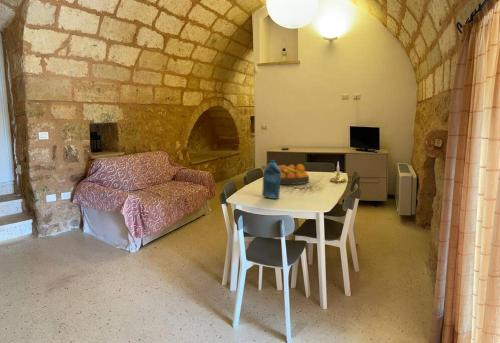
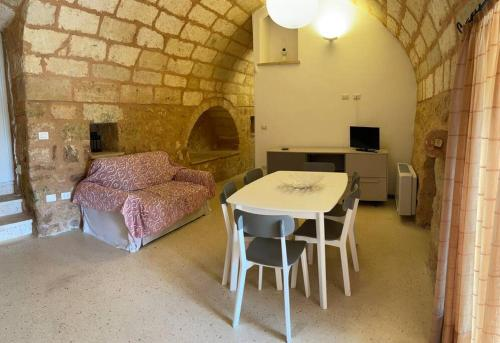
- candle holder (337, 171)
- bottle (271, 179)
- fruit bowl (289, 172)
